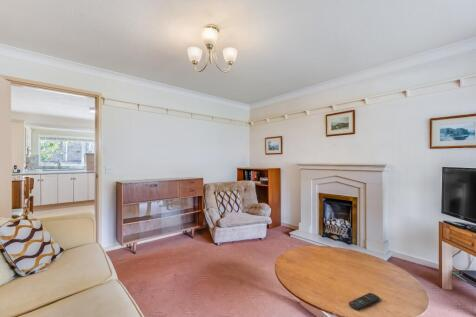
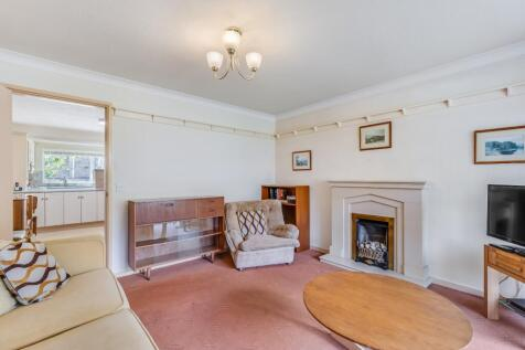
- remote control (364, 301)
